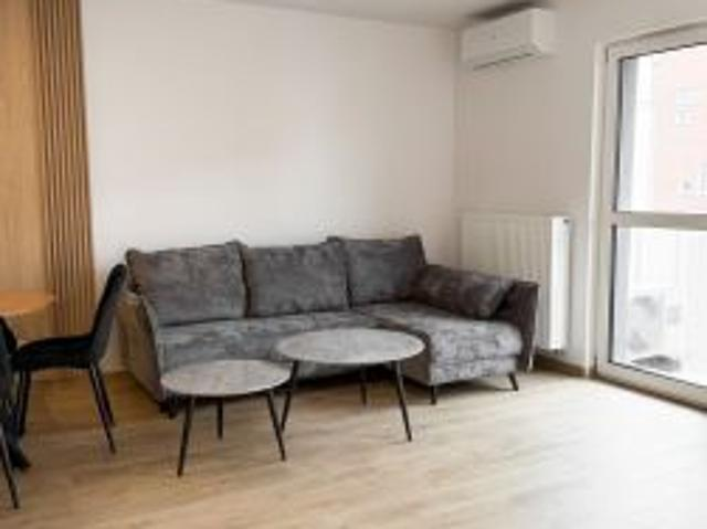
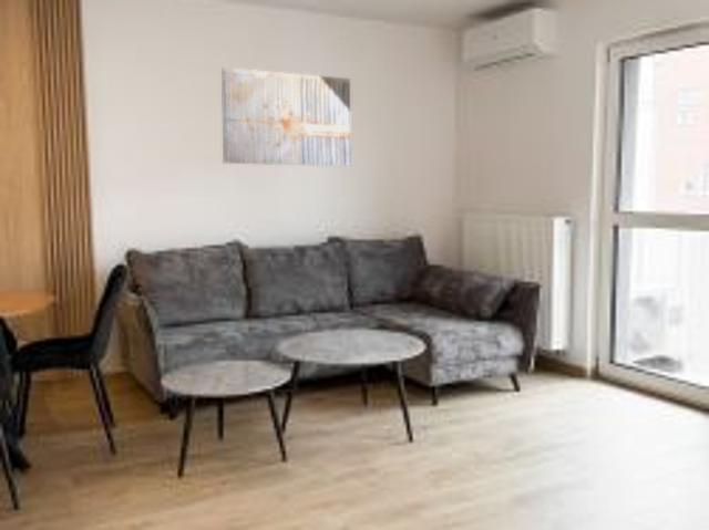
+ wall art (288, 118)
